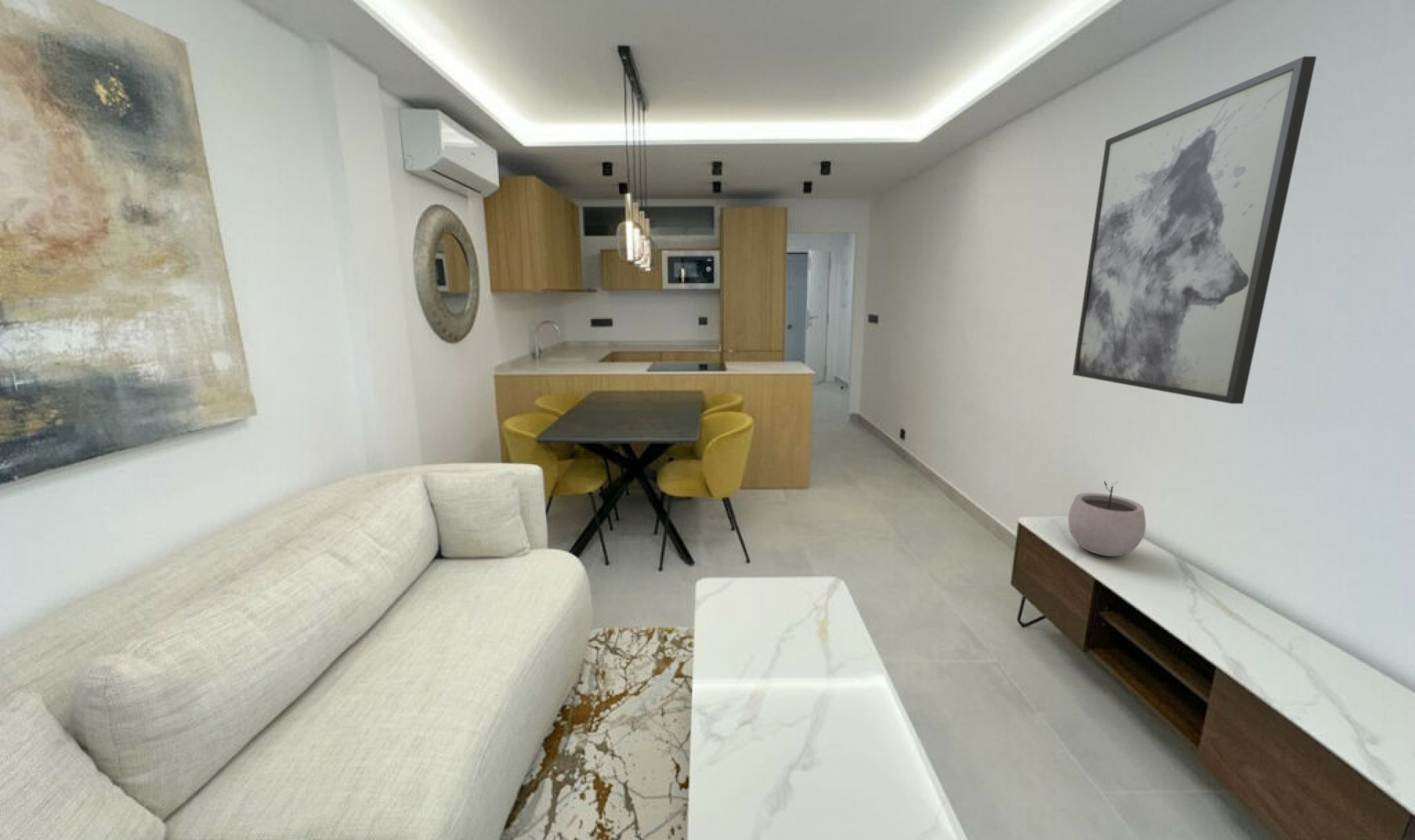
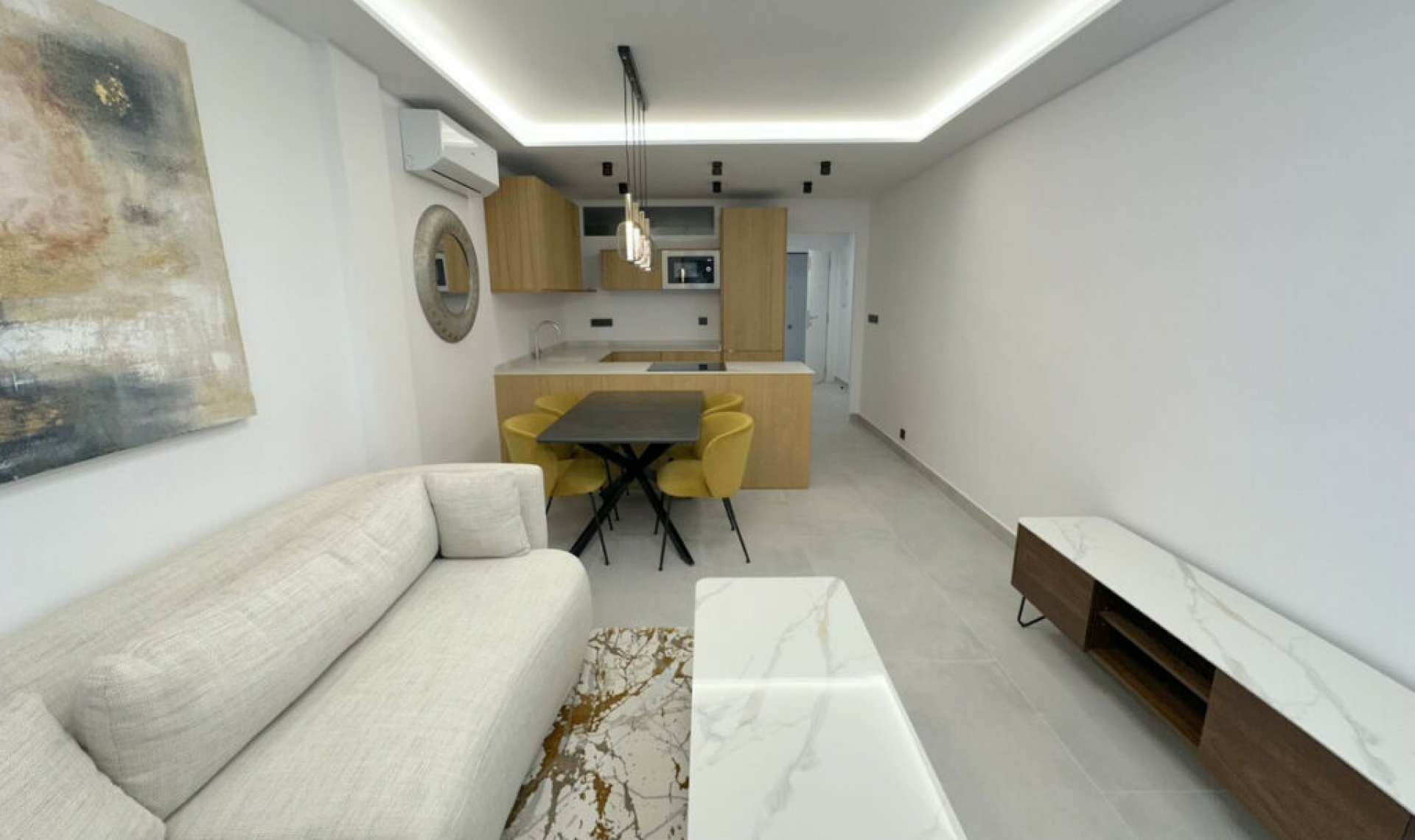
- plant pot (1106, 516)
- wall art (1165, 253)
